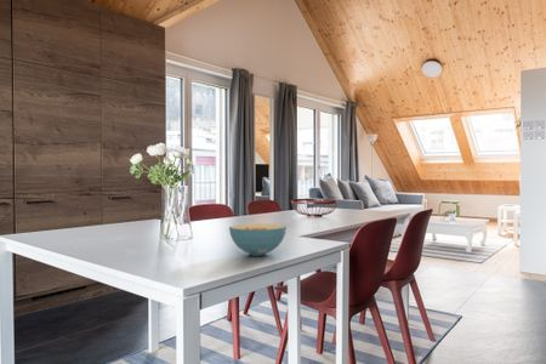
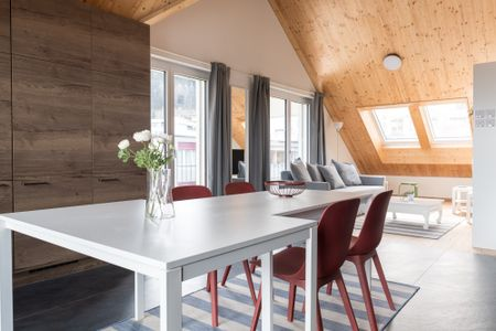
- cereal bowl (257, 240)
